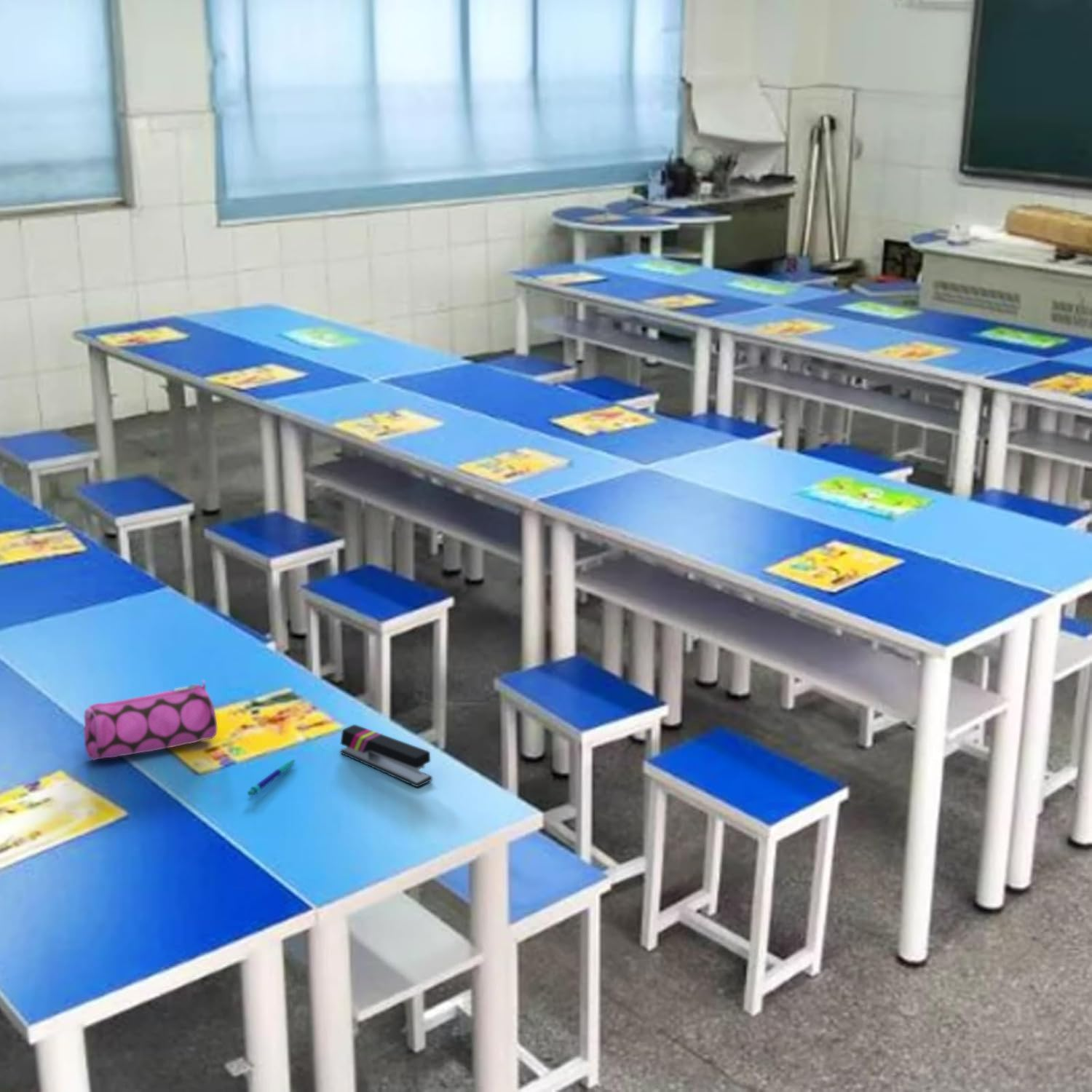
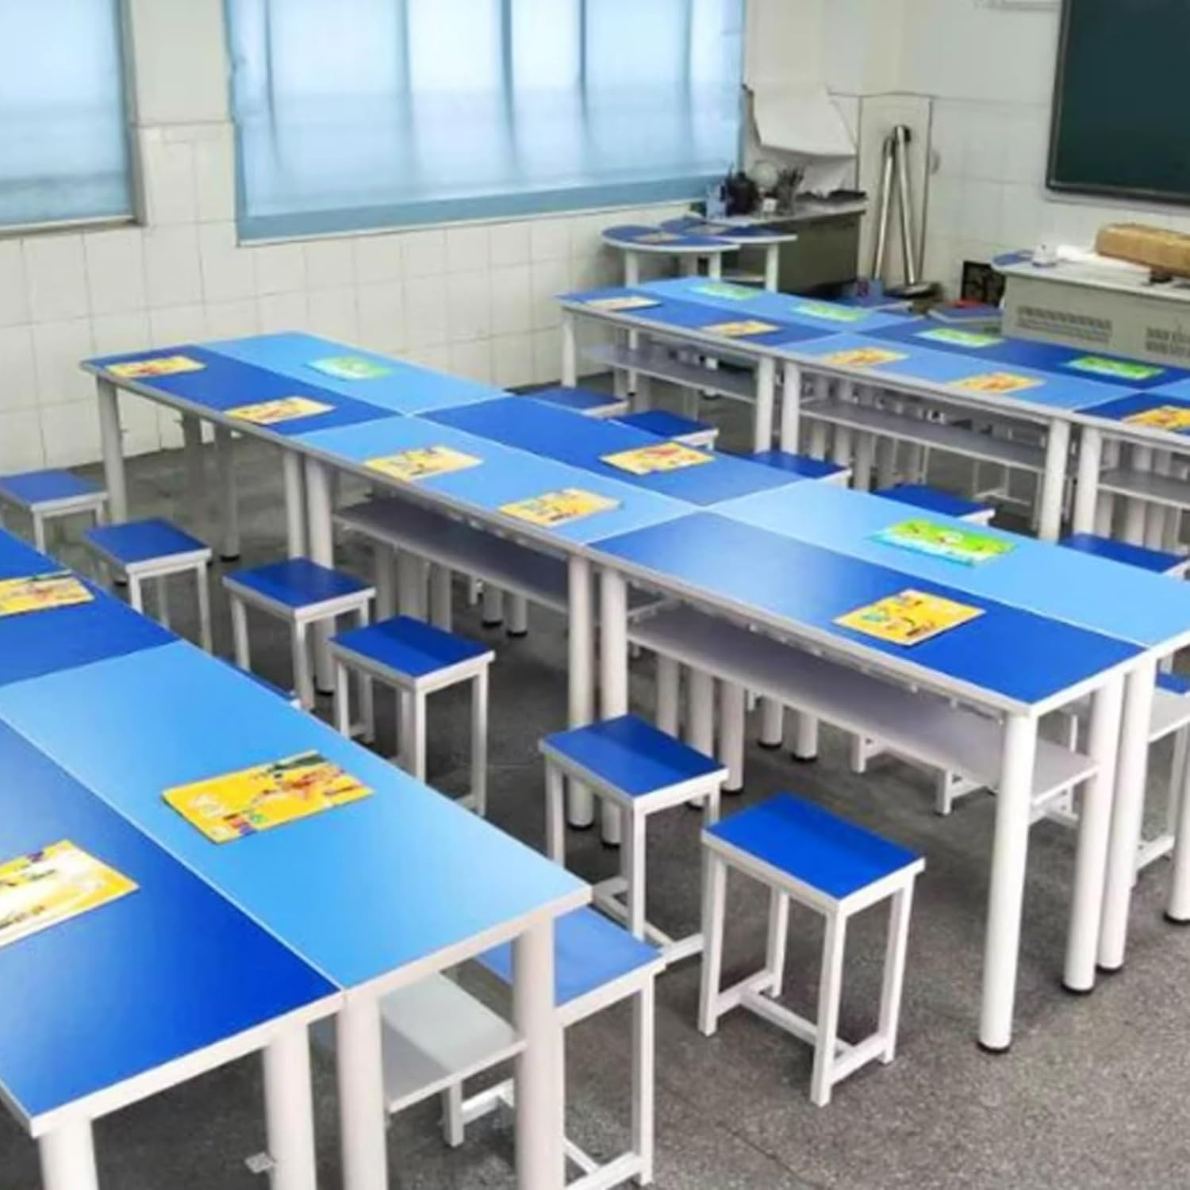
- stapler (384, 752)
- pen (273, 775)
- pencil case (149, 720)
